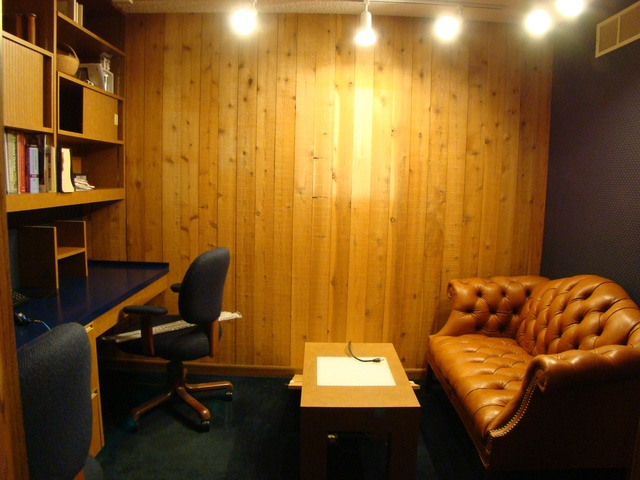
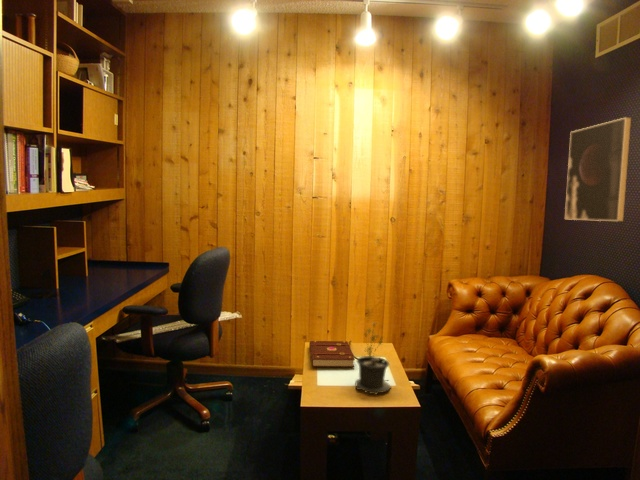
+ potted plant (373, 354)
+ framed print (594, 173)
+ book (330, 352)
